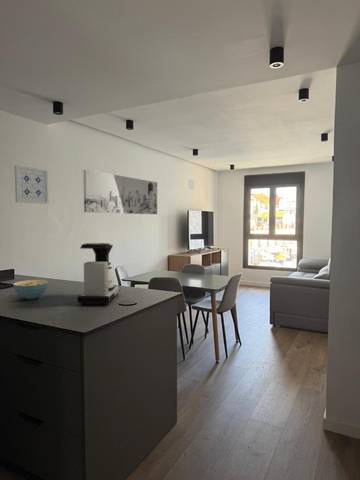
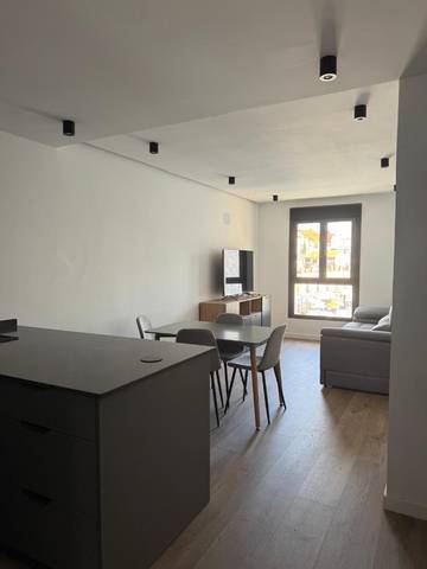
- cereal bowl (31, 290)
- coffee maker (100, 271)
- wall art (32, 185)
- wall art (125, 195)
